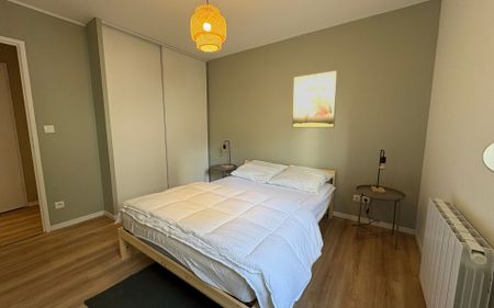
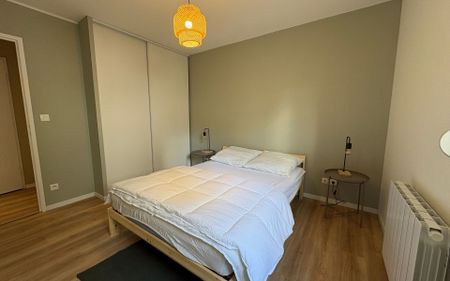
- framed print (313, 101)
